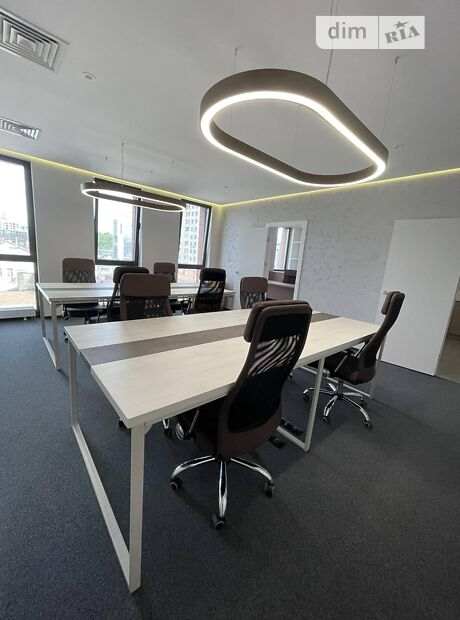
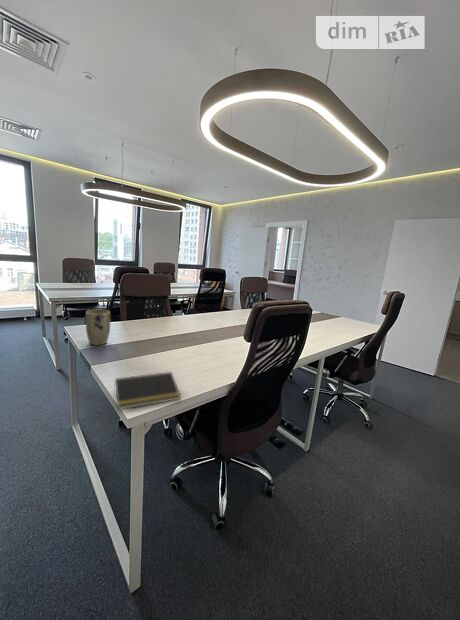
+ notepad (147, 388)
+ plant pot (98, 327)
